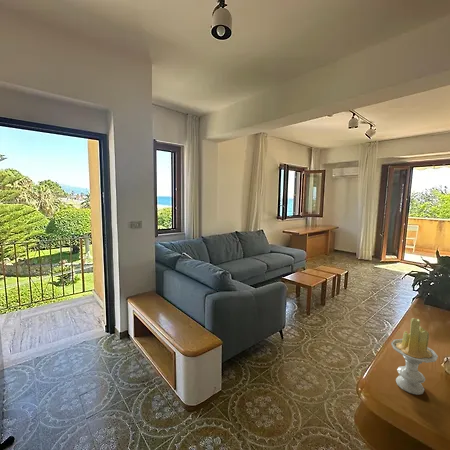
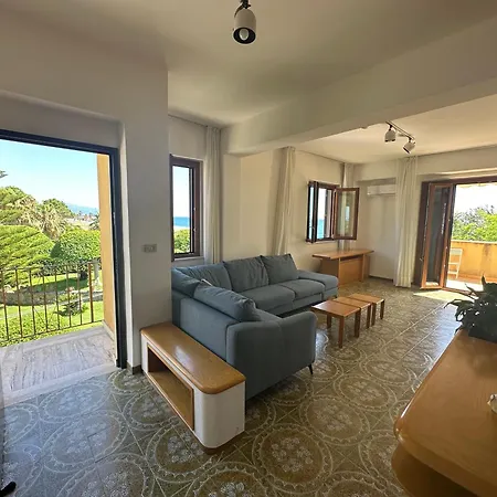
- candle (413, 352)
